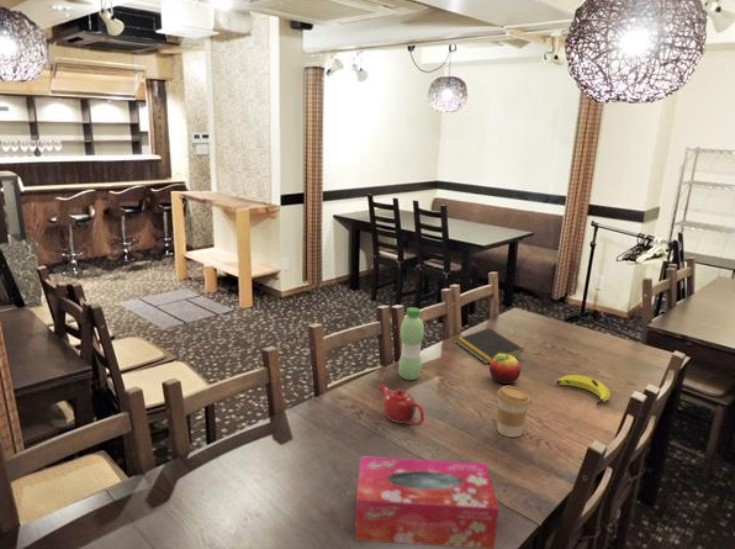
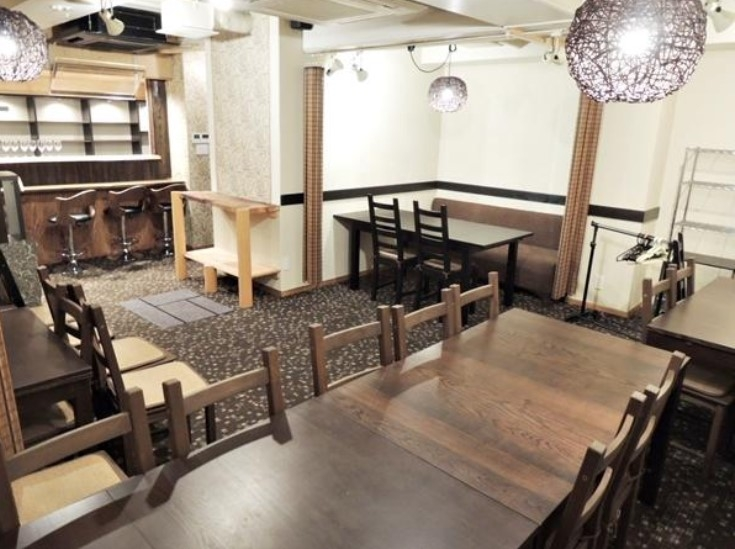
- notepad (488, 344)
- tissue box (423, 500)
- coffee cup (511, 410)
- fruit (504, 367)
- banana (582, 387)
- teapot (400, 404)
- water bottle (411, 343)
